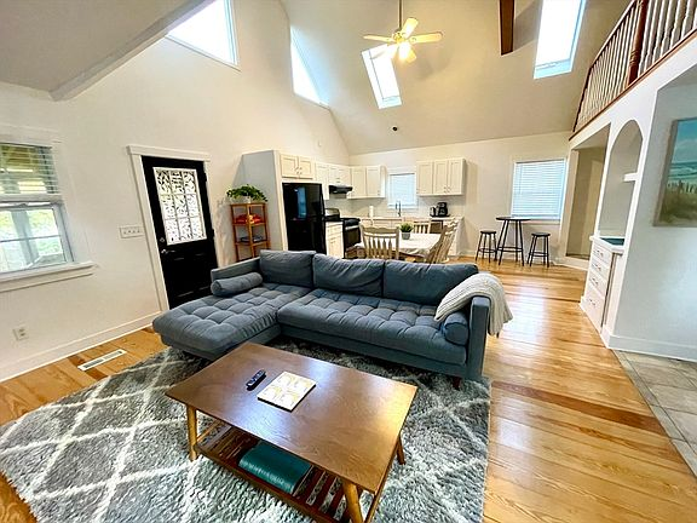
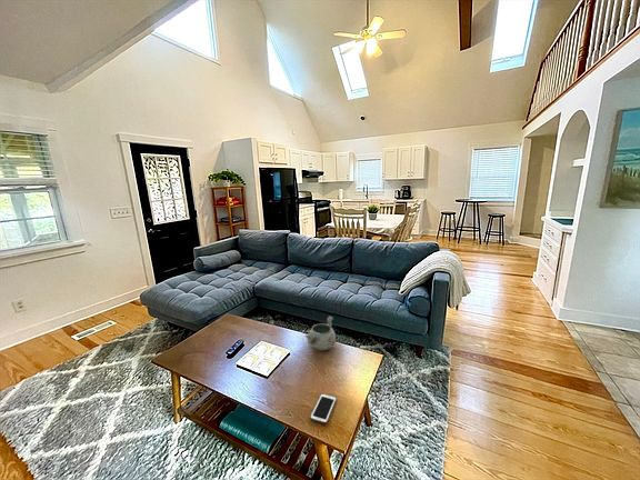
+ cell phone (323, 408)
+ decorative bowl (321, 334)
